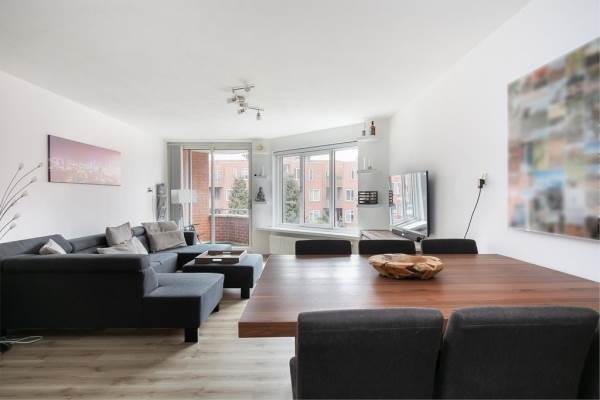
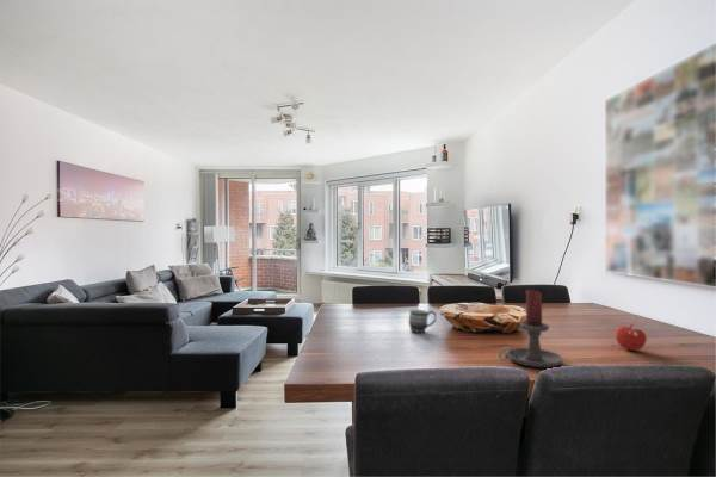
+ mug (421, 320)
+ fruit (630, 336)
+ candle holder (527, 326)
